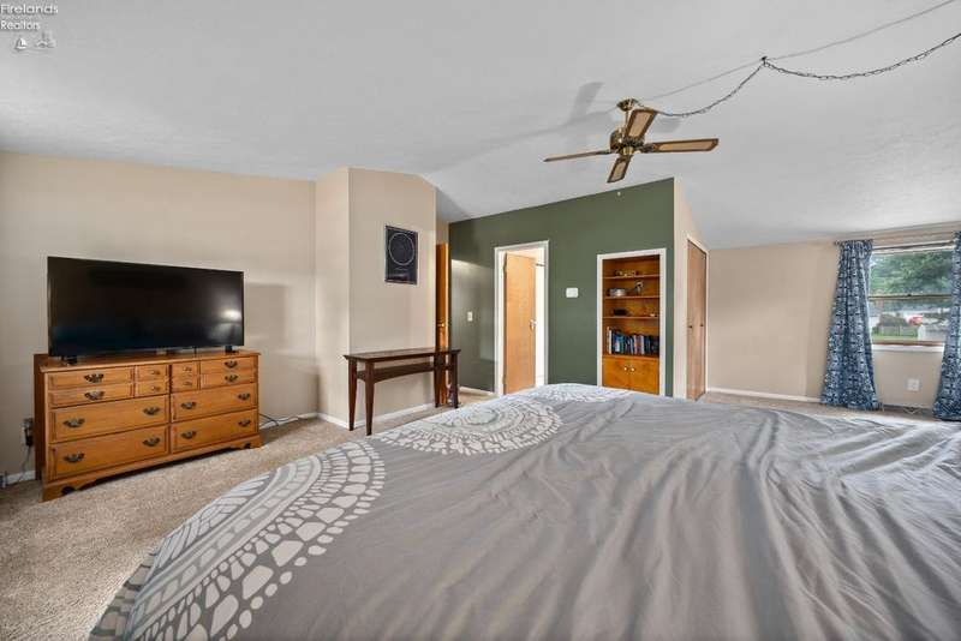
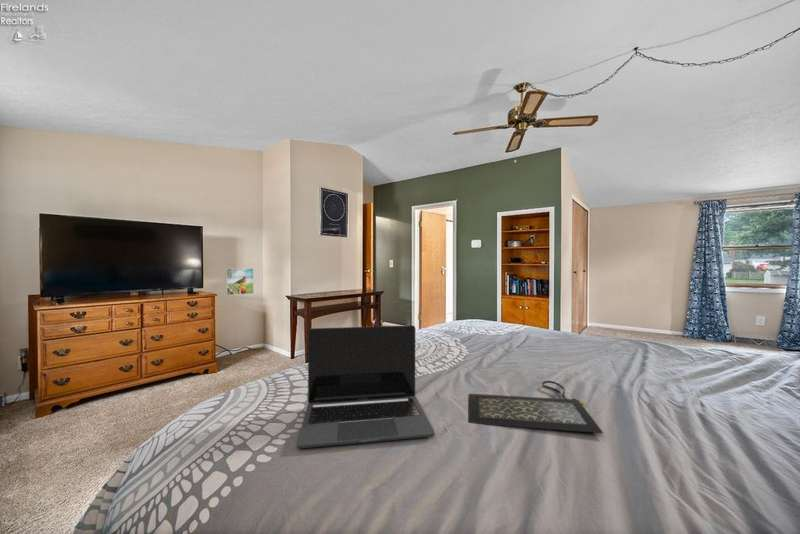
+ laptop (365, 377)
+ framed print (240, 281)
+ clutch bag (532, 409)
